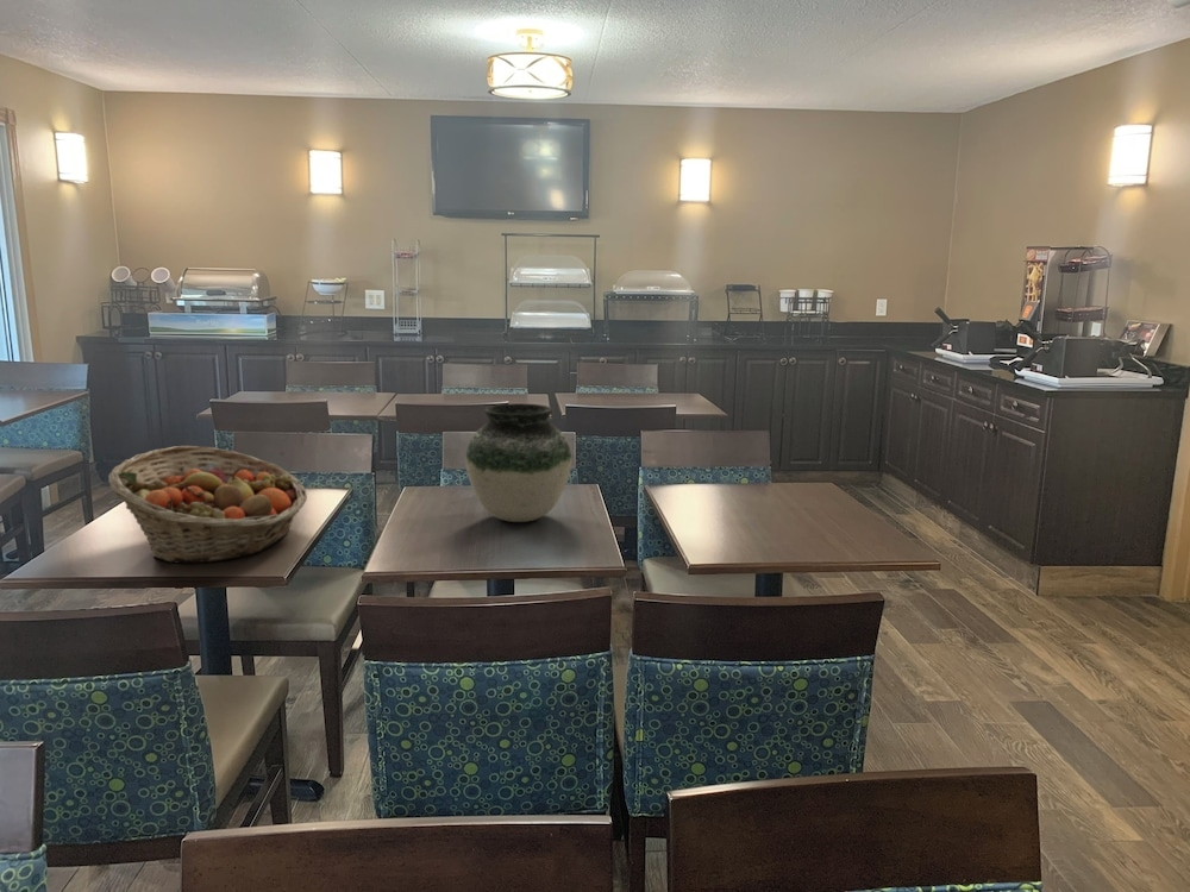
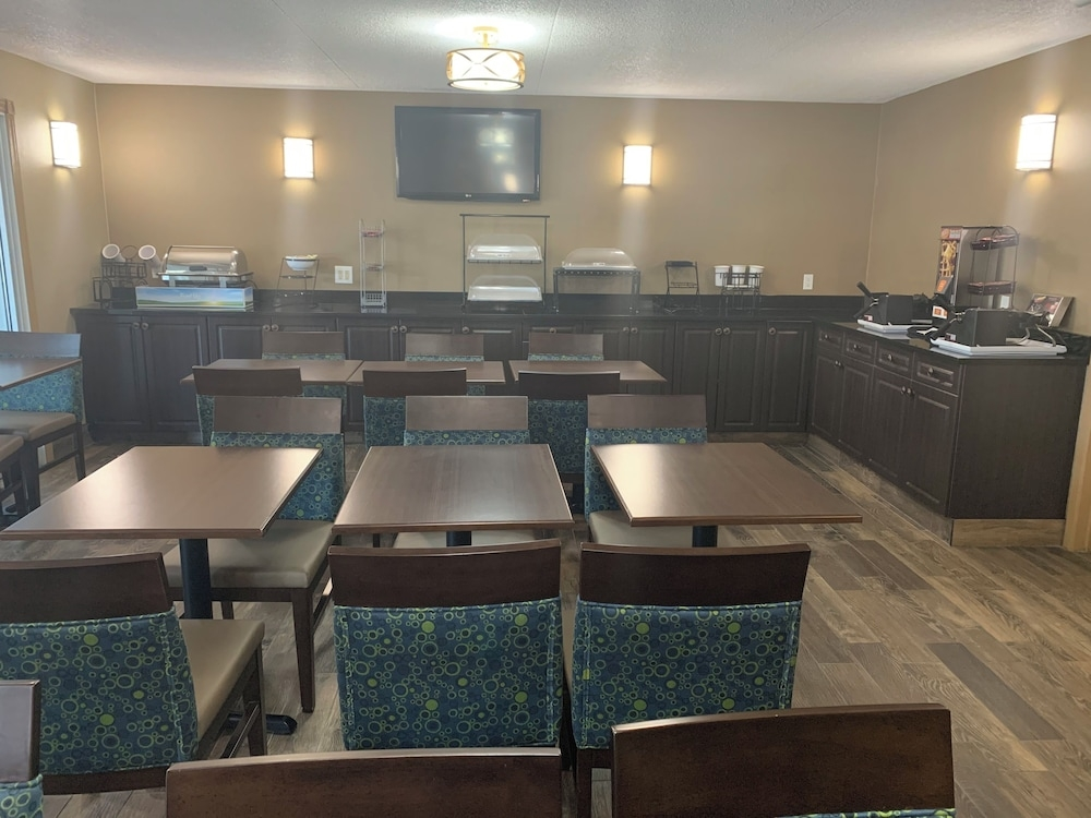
- fruit basket (213, 498)
- vase (519, 463)
